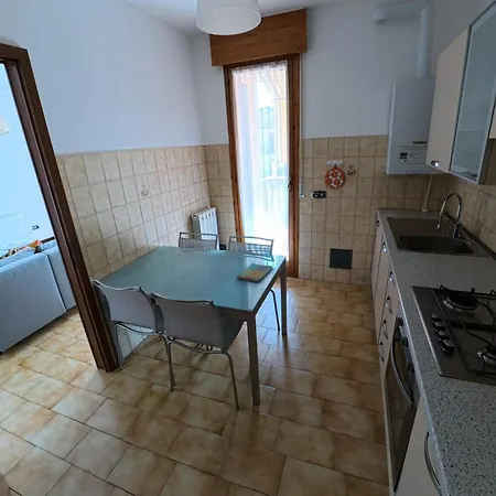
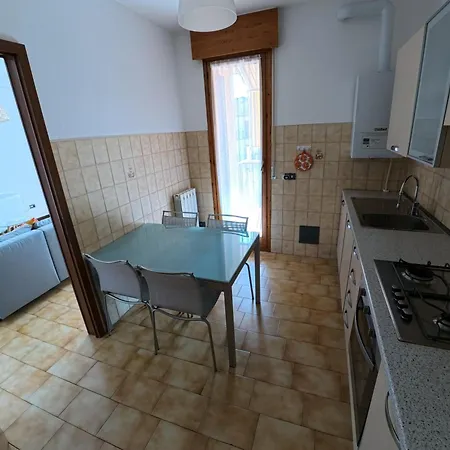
- dish towel (255, 271)
